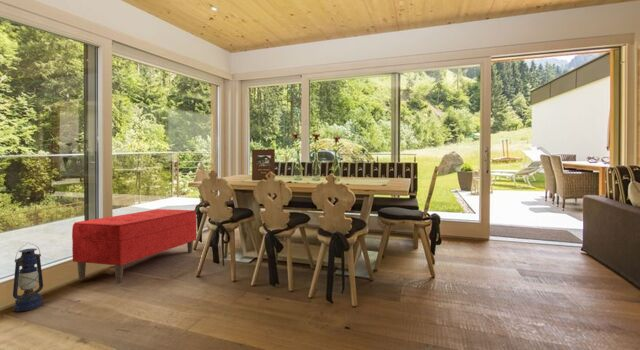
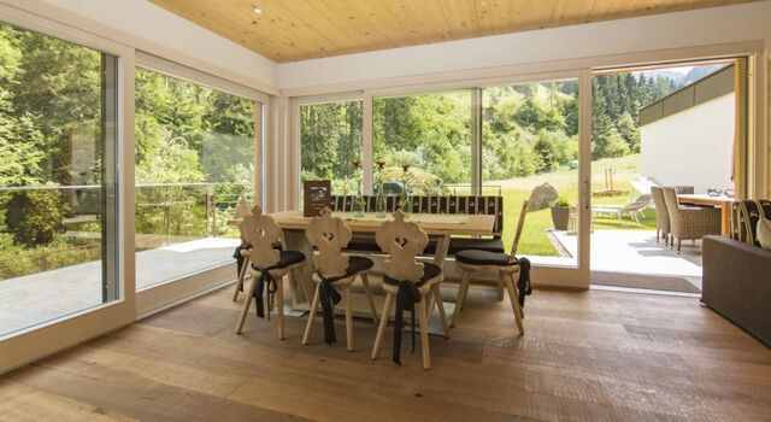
- lantern (28, 274)
- bench (142, 240)
